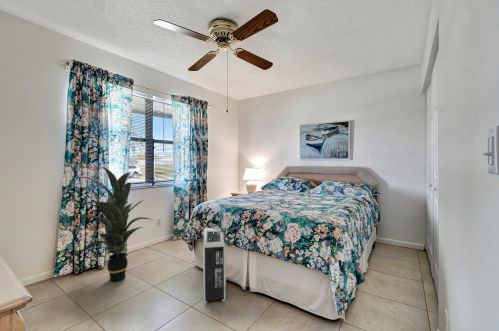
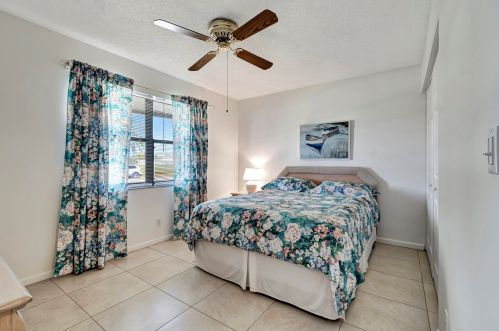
- air purifier (213, 260)
- indoor plant (111, 222)
